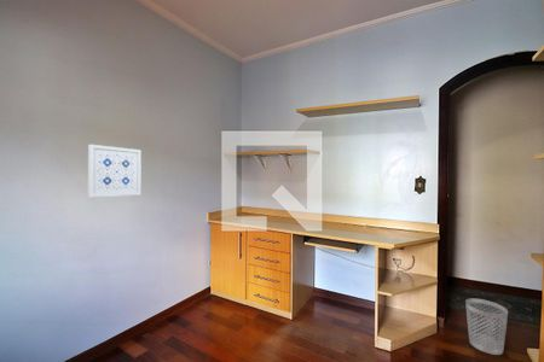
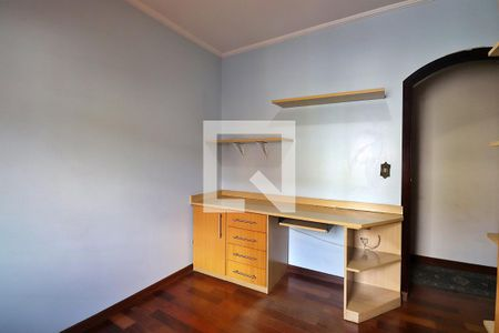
- wastebasket (485, 326)
- wall art (116, 171)
